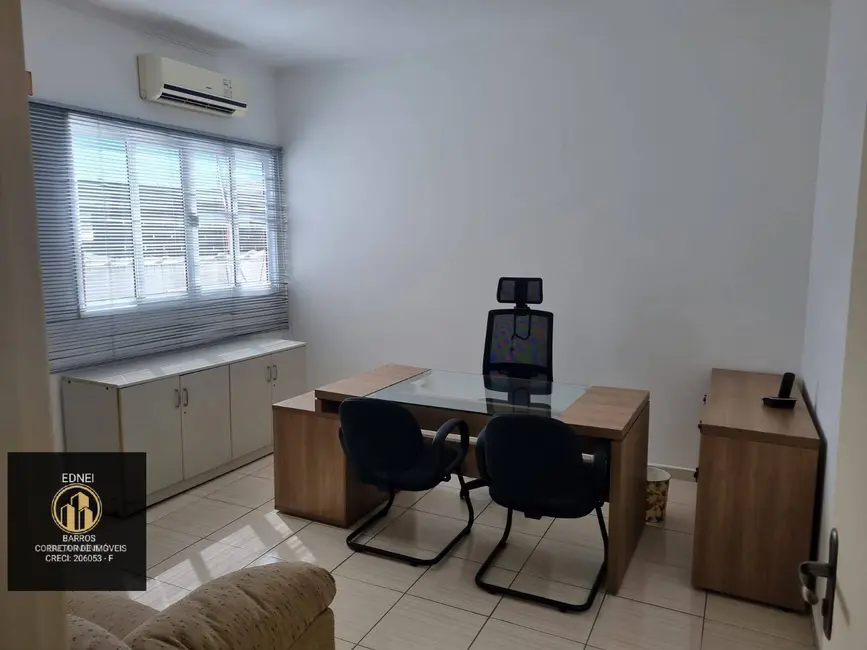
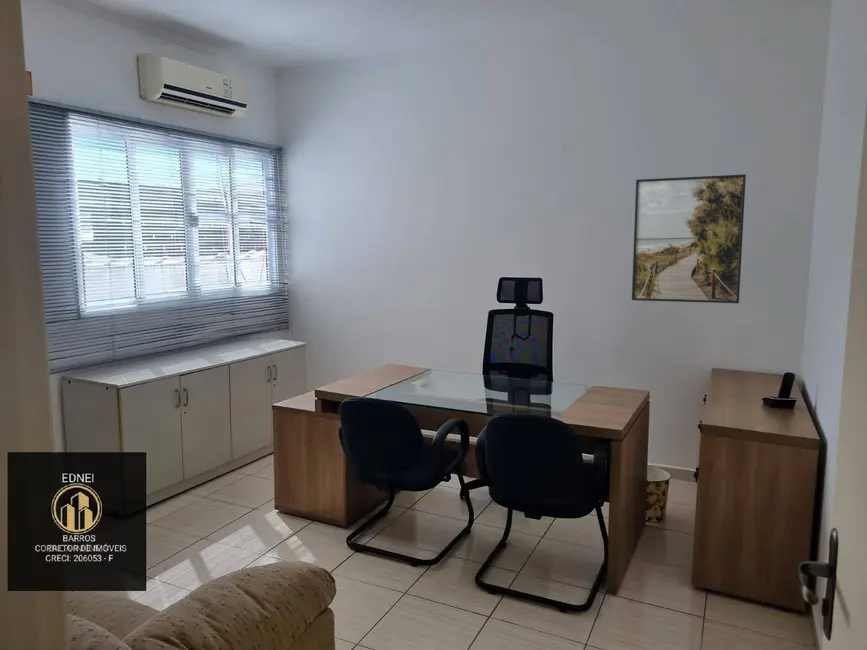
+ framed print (686, 240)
